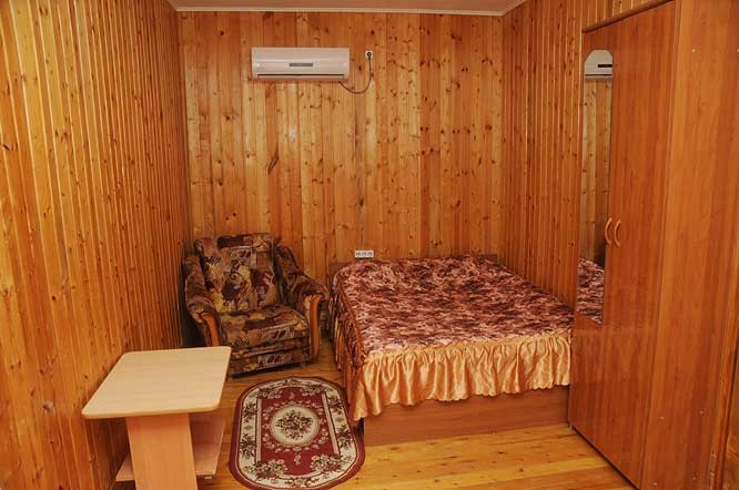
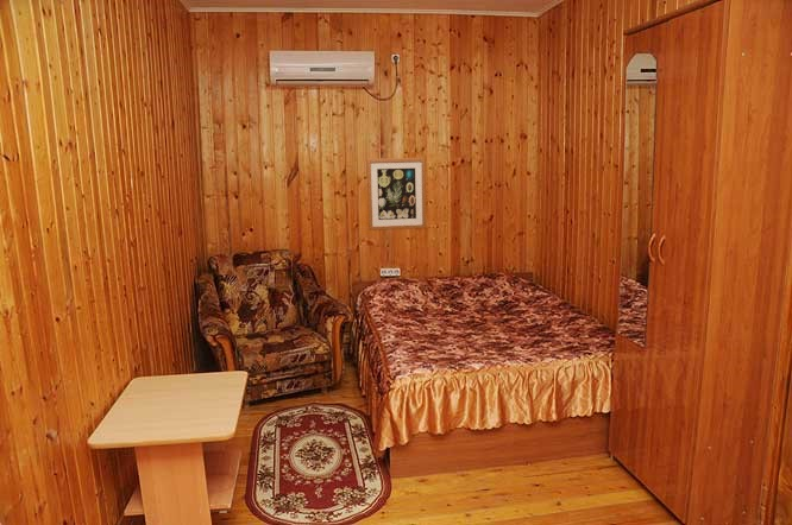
+ wall art (396, 194)
